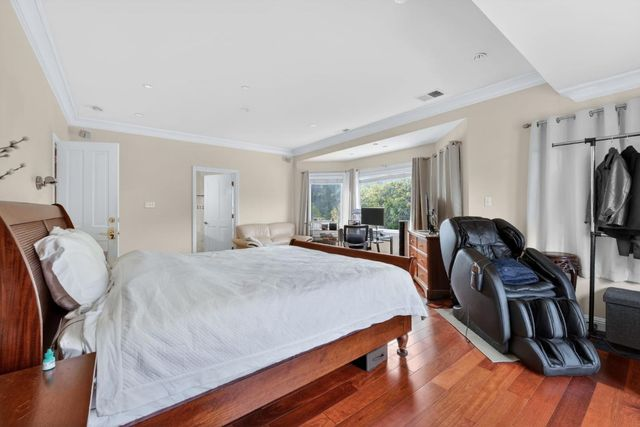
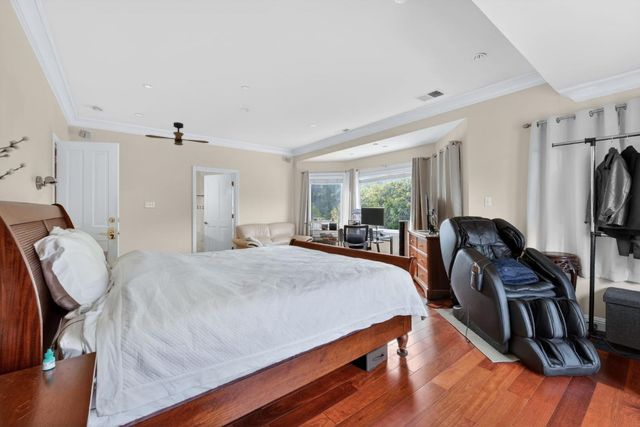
+ ceiling fan (178, 132)
